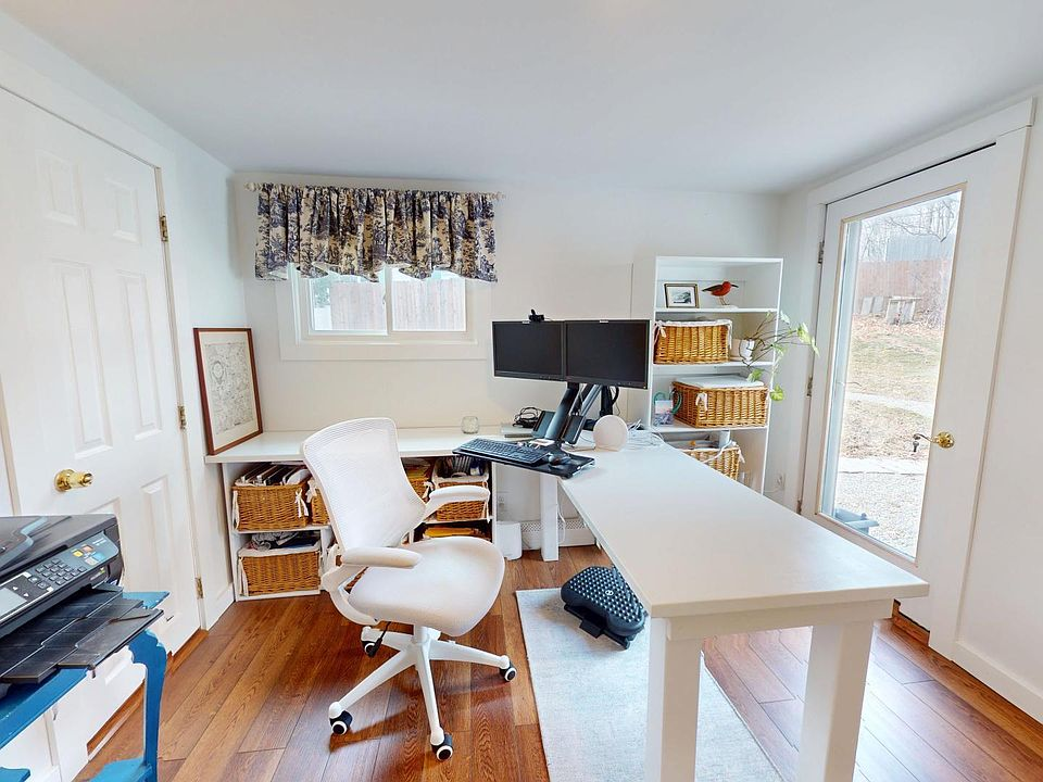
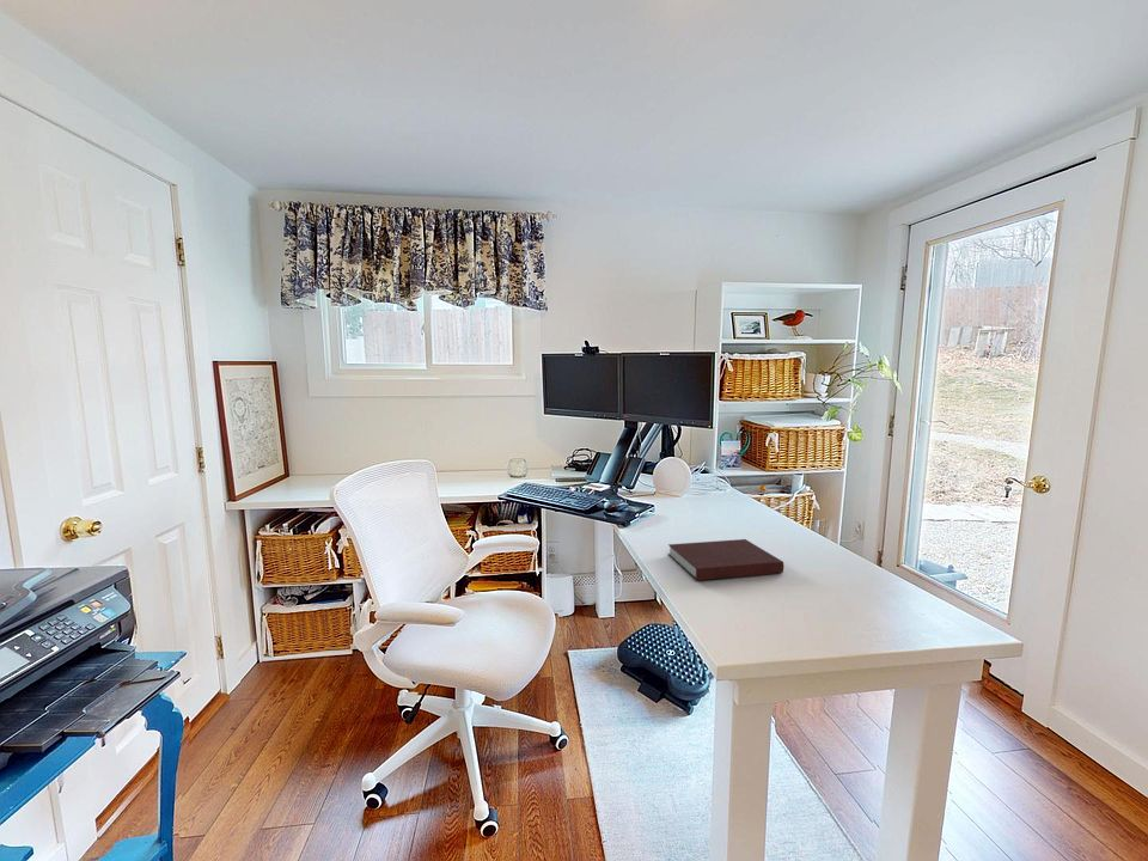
+ notebook (722, 557)
